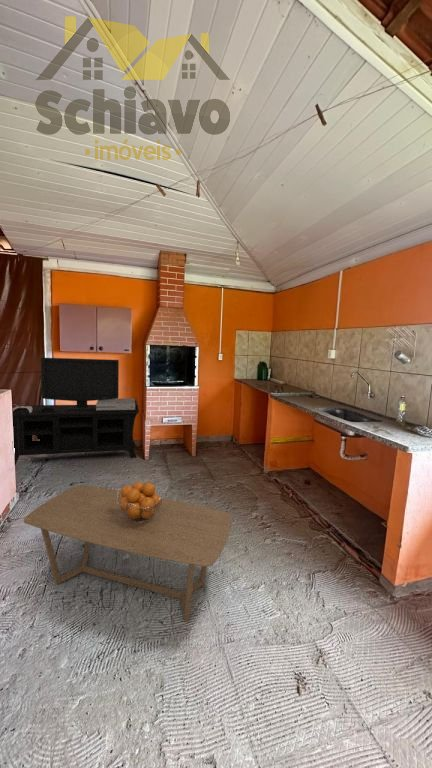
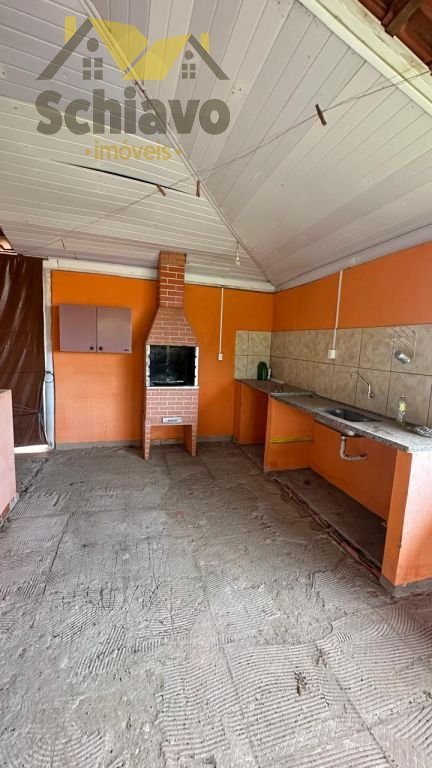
- media console (78, 408)
- coffee table (130, 550)
- fruit basket (141, 500)
